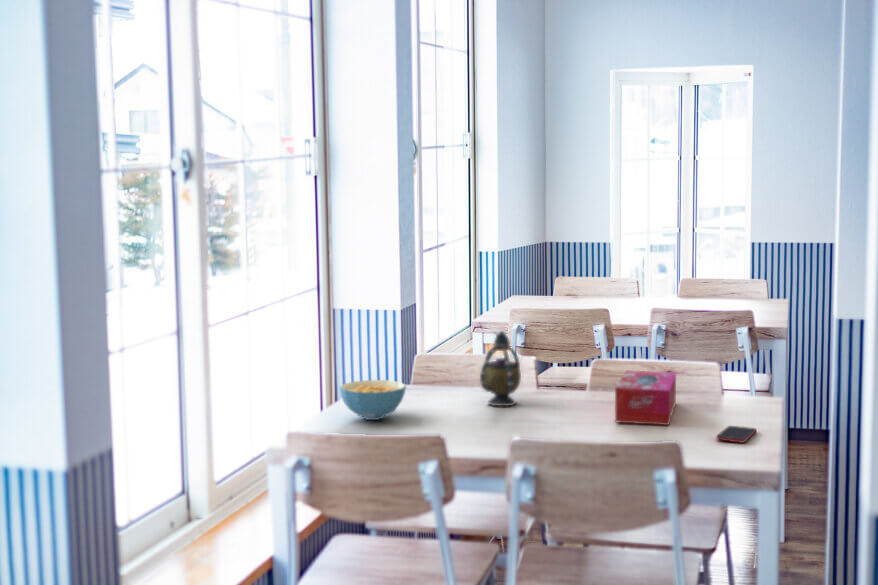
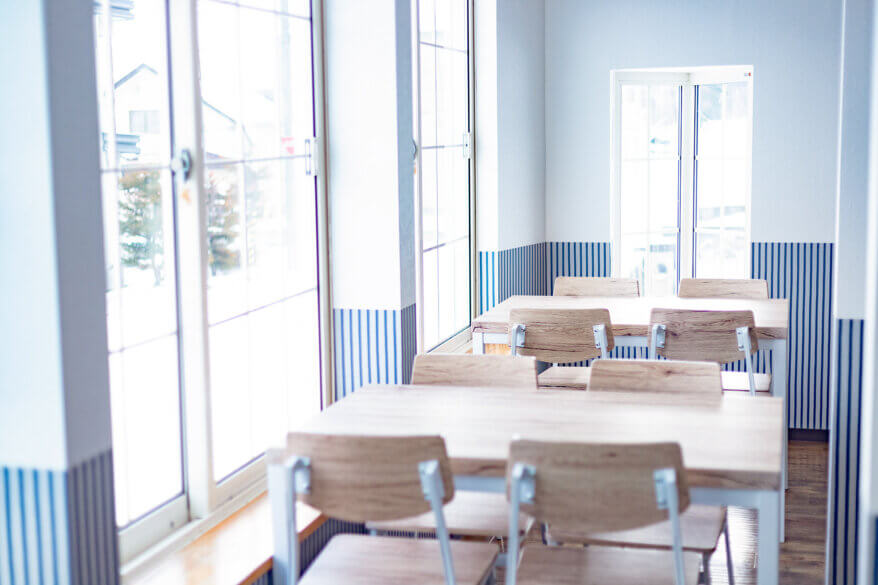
- cell phone (736, 434)
- tissue box (646, 396)
- cereal bowl (373, 401)
- teapot (504, 365)
